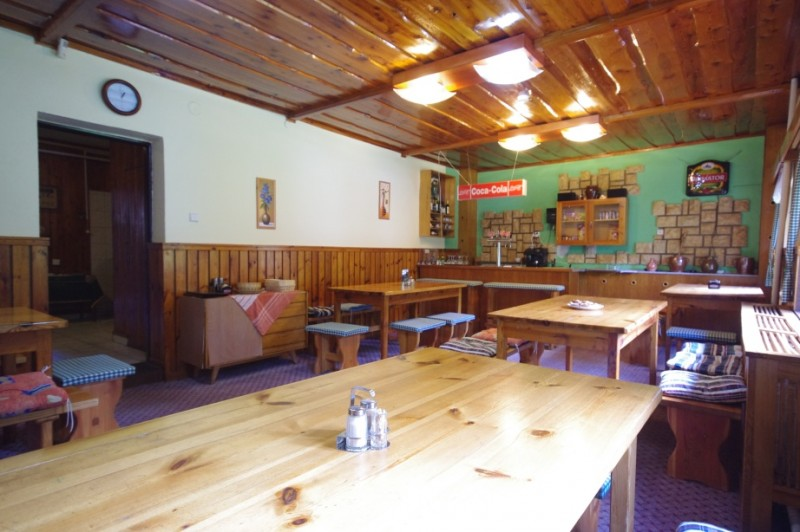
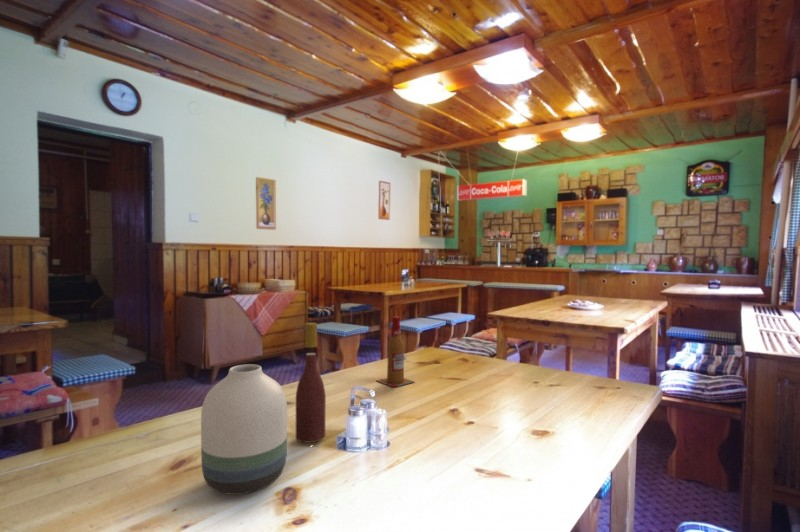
+ beer bottle (395, 349)
+ vase (245, 424)
+ wine bottle (310, 381)
